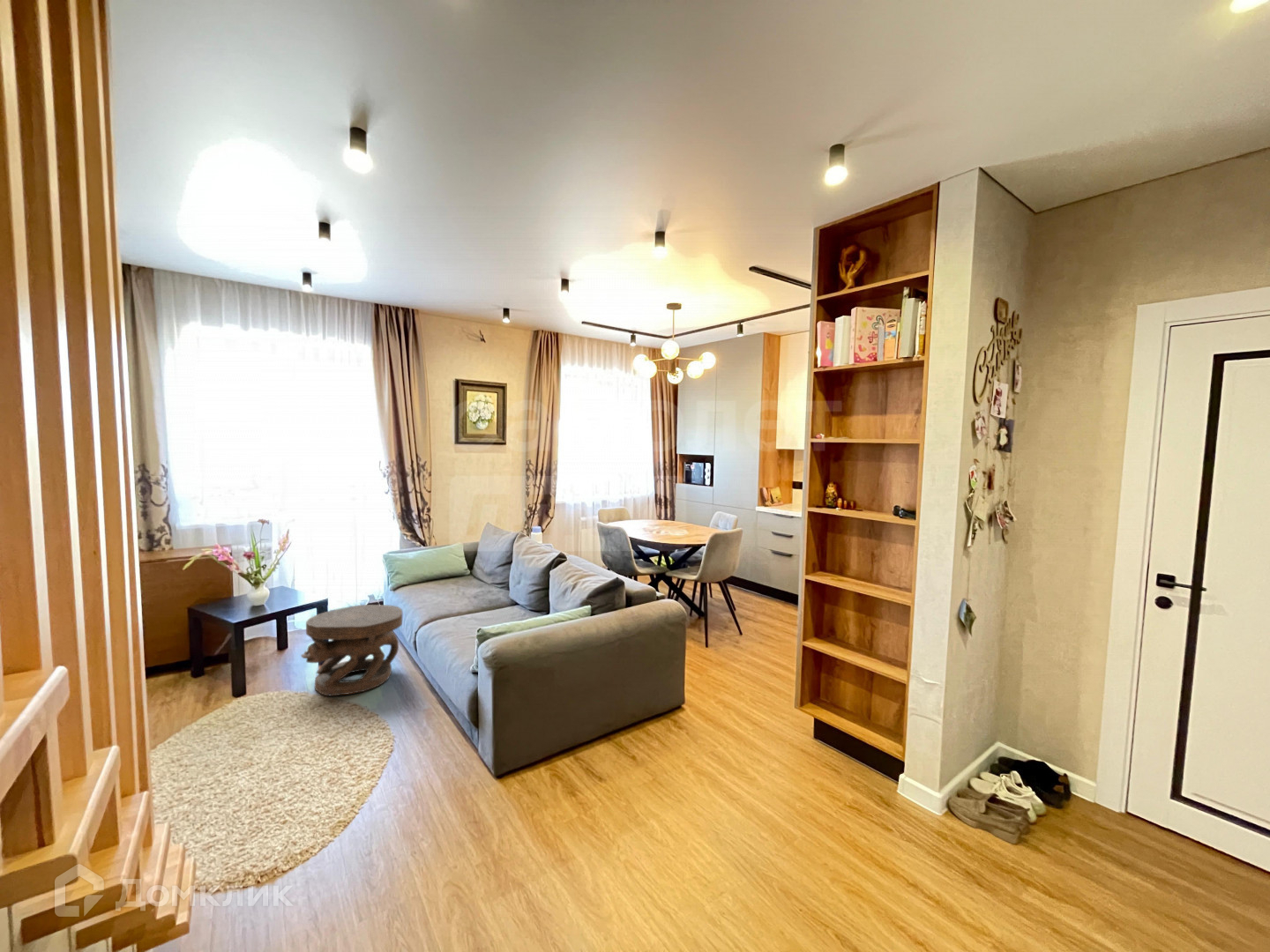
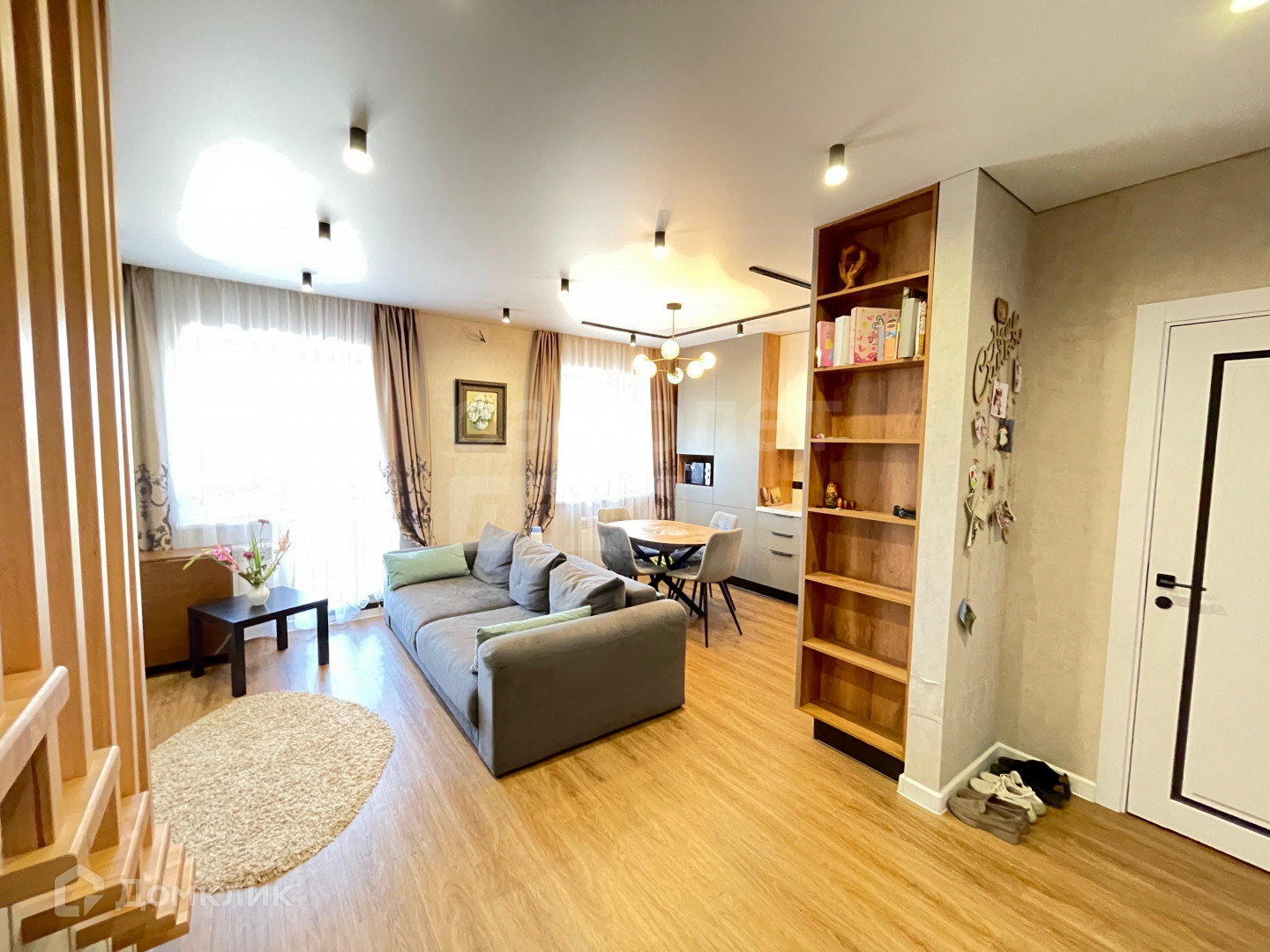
- carved stool (354, 647)
